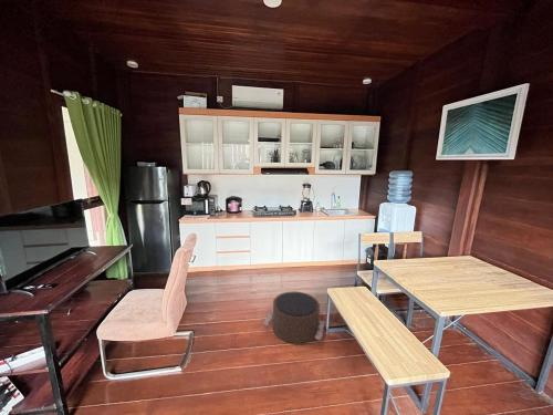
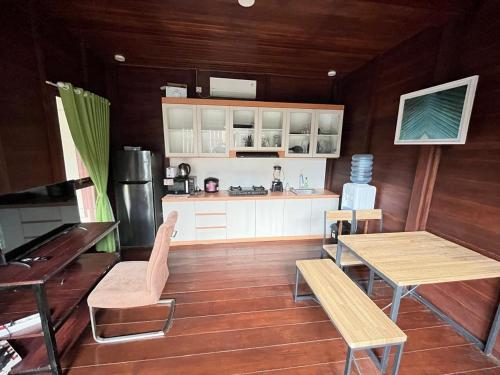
- pouf (293, 317)
